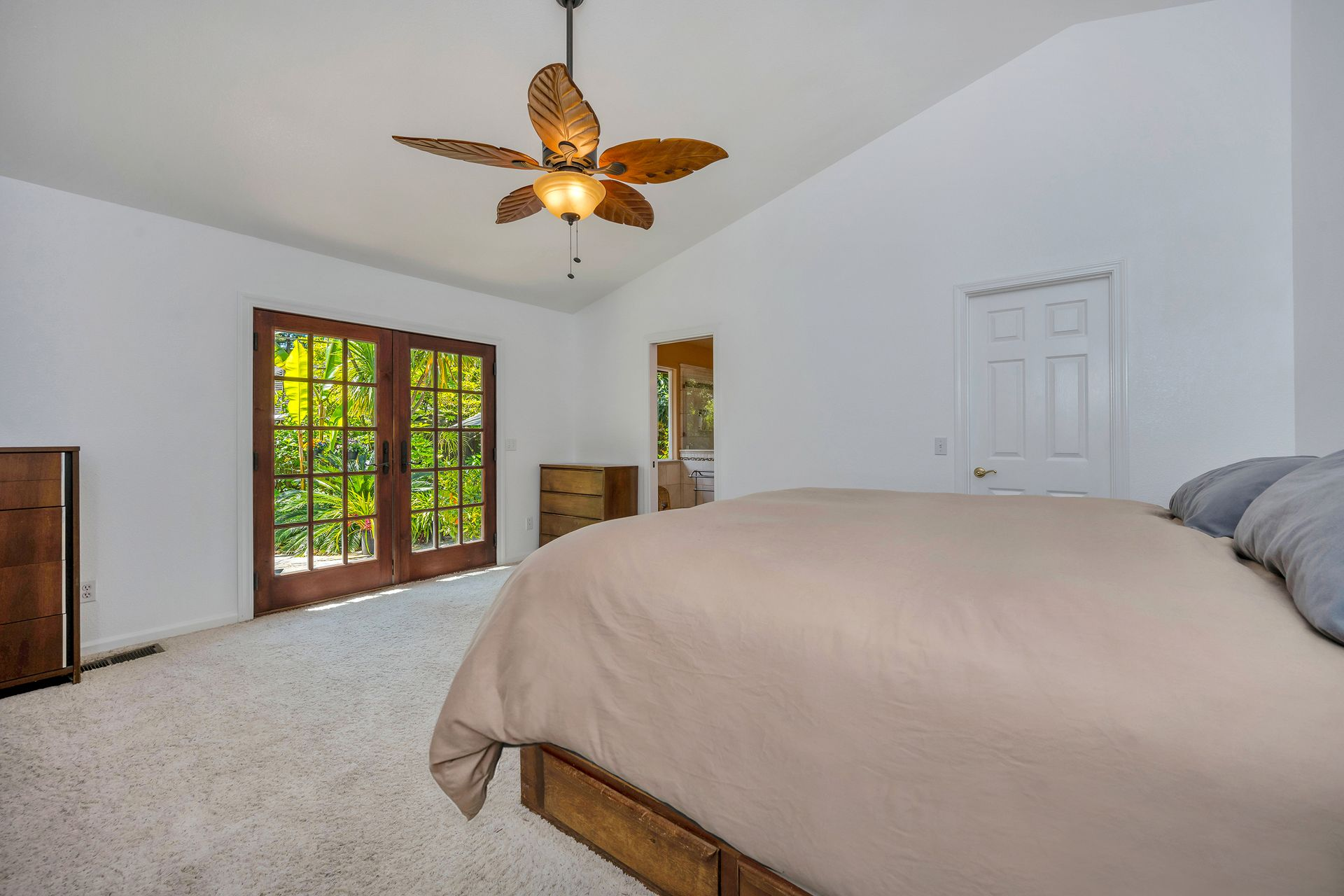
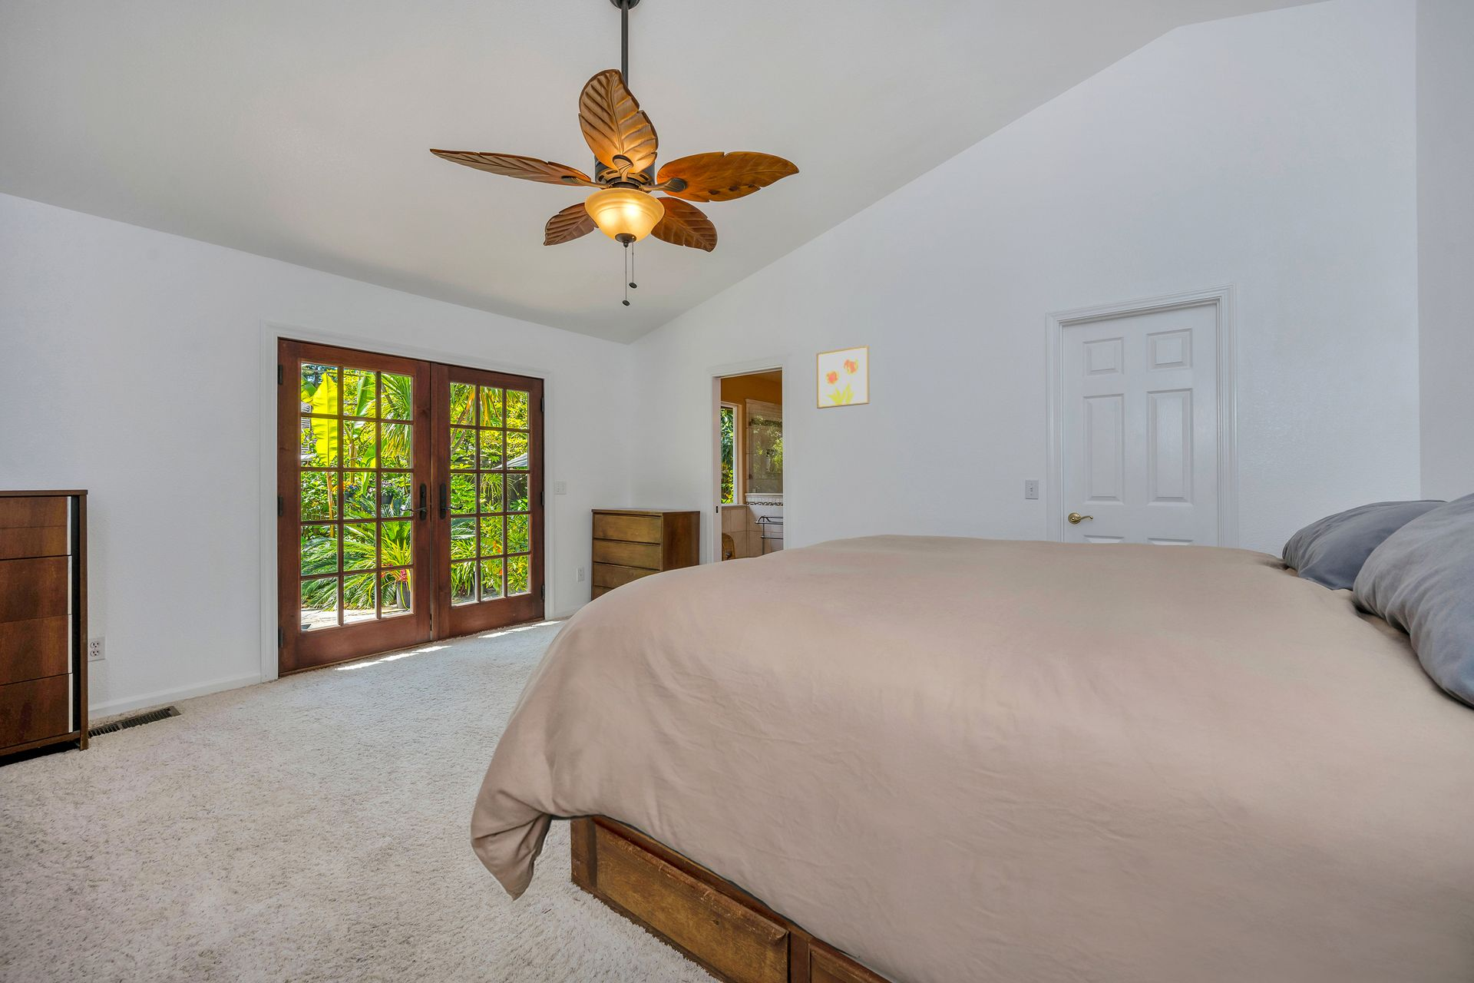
+ wall art (842, 377)
